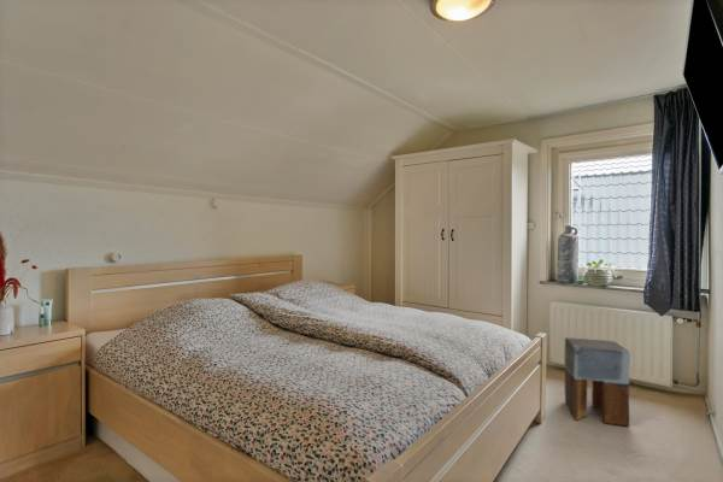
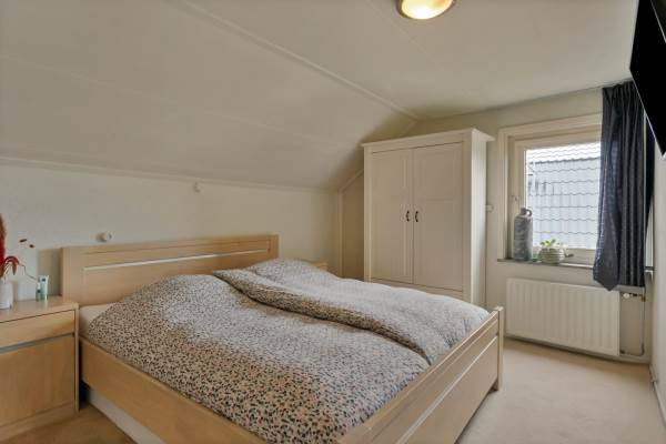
- stool (594, 378)
